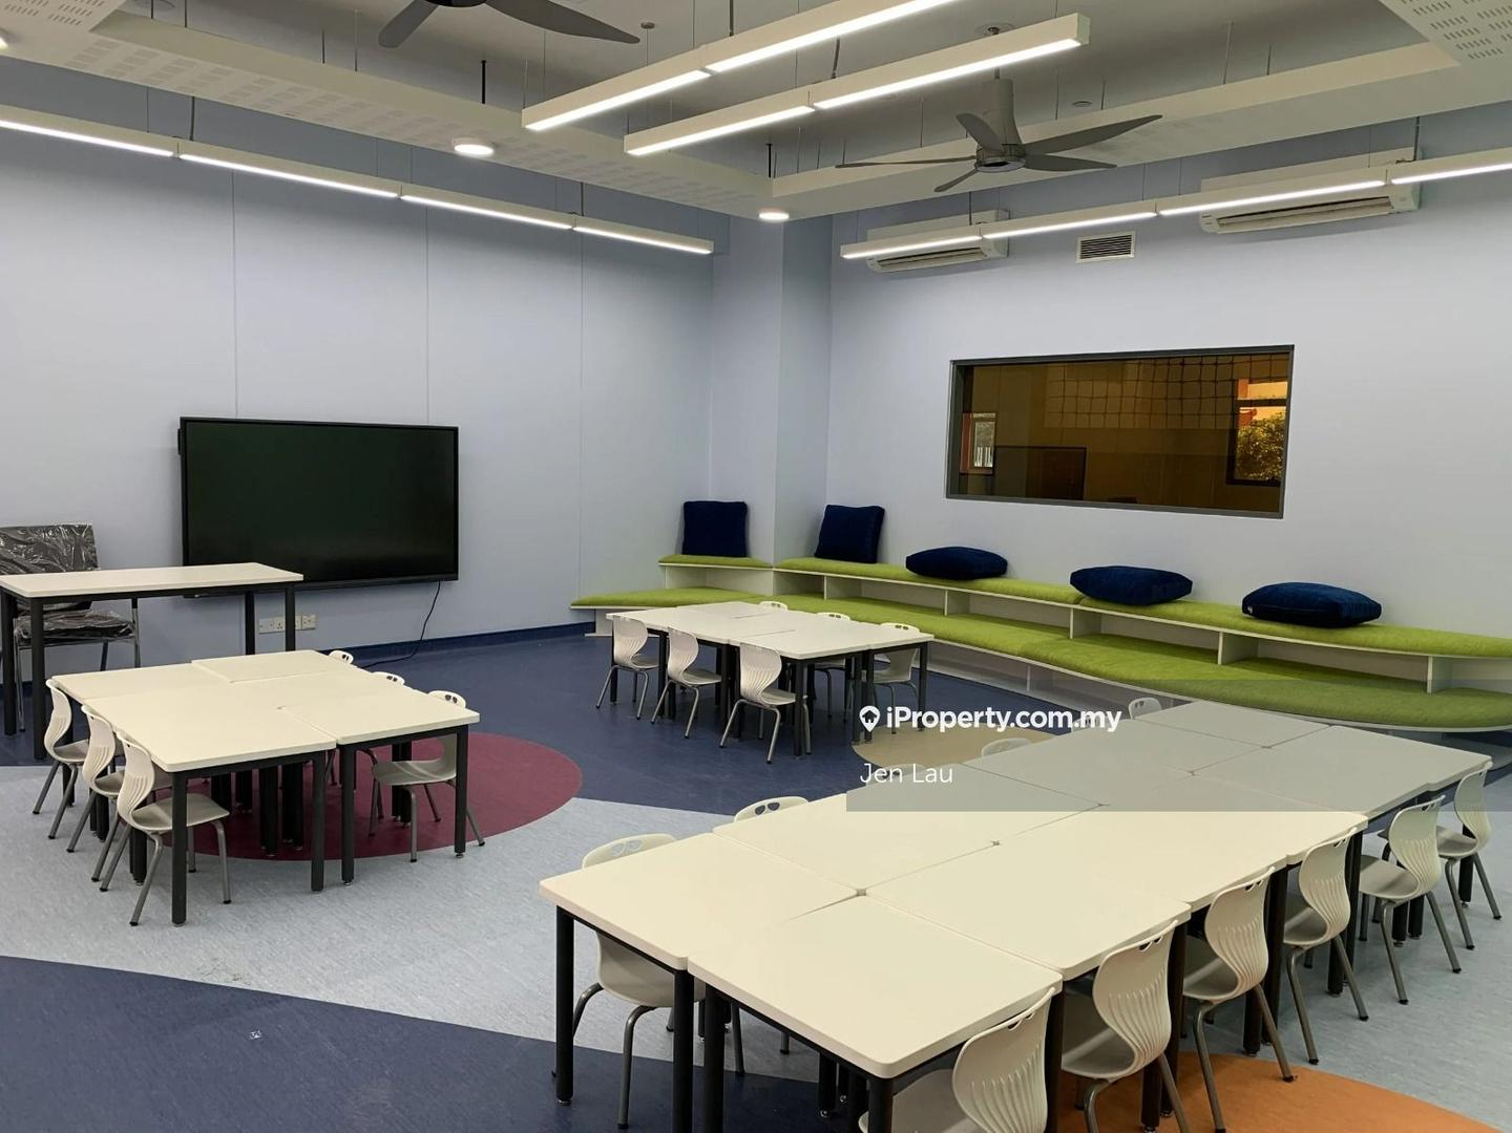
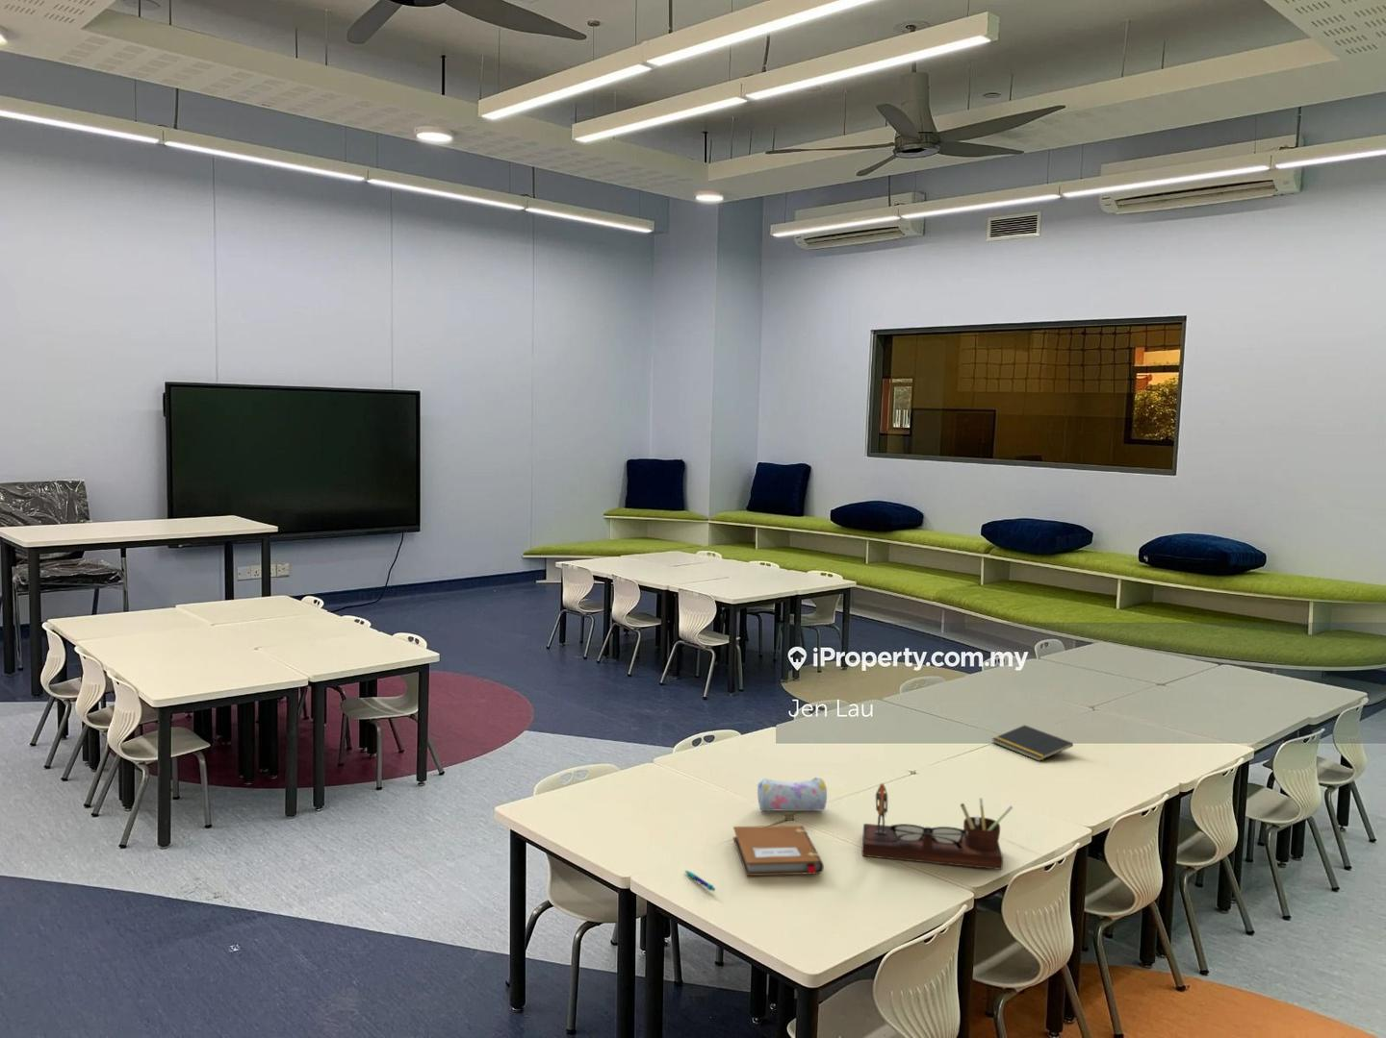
+ notebook (777, 849)
+ pencil case (792, 794)
+ pen (698, 879)
+ notepad (1031, 743)
+ desk organizer (937, 826)
